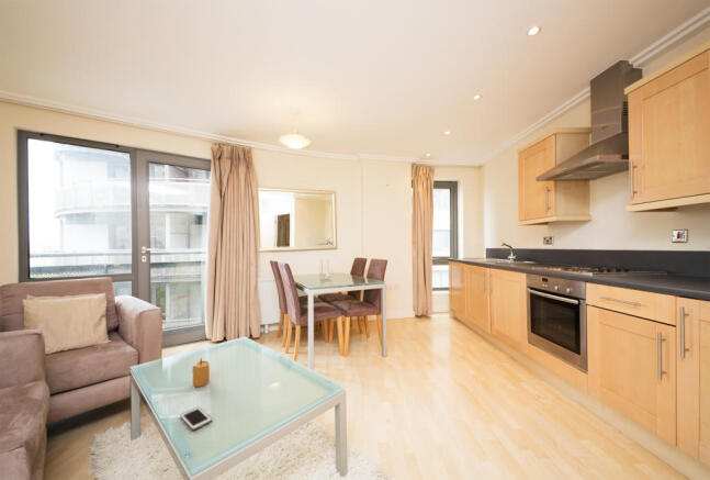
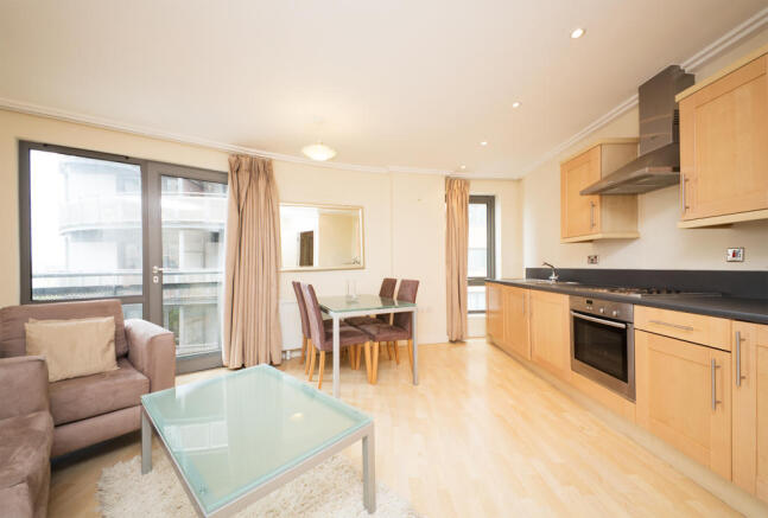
- candle (201, 369)
- cell phone (195, 417)
